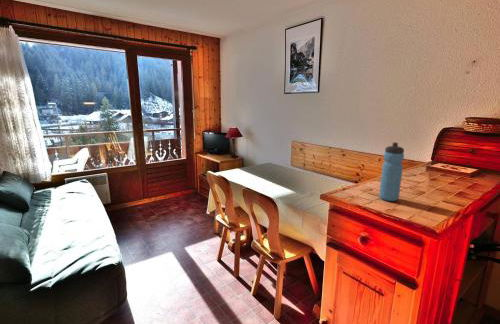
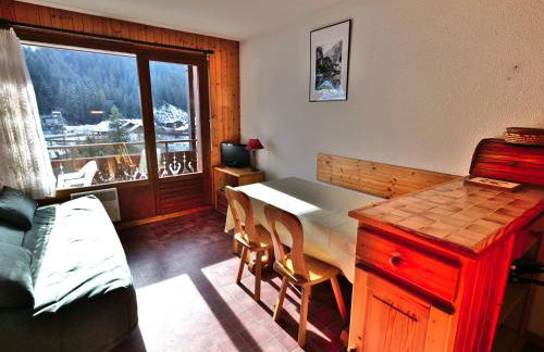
- water bottle (391, 171)
